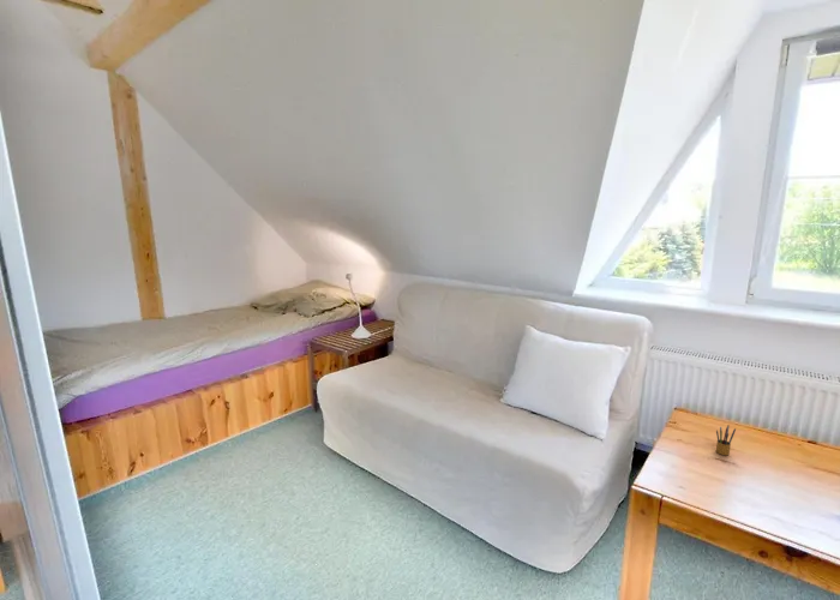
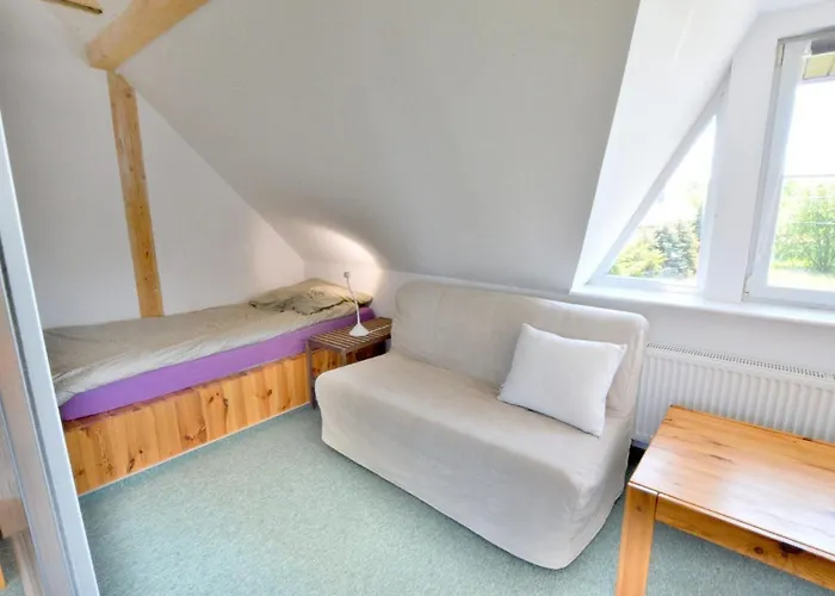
- pencil box (724, 439)
